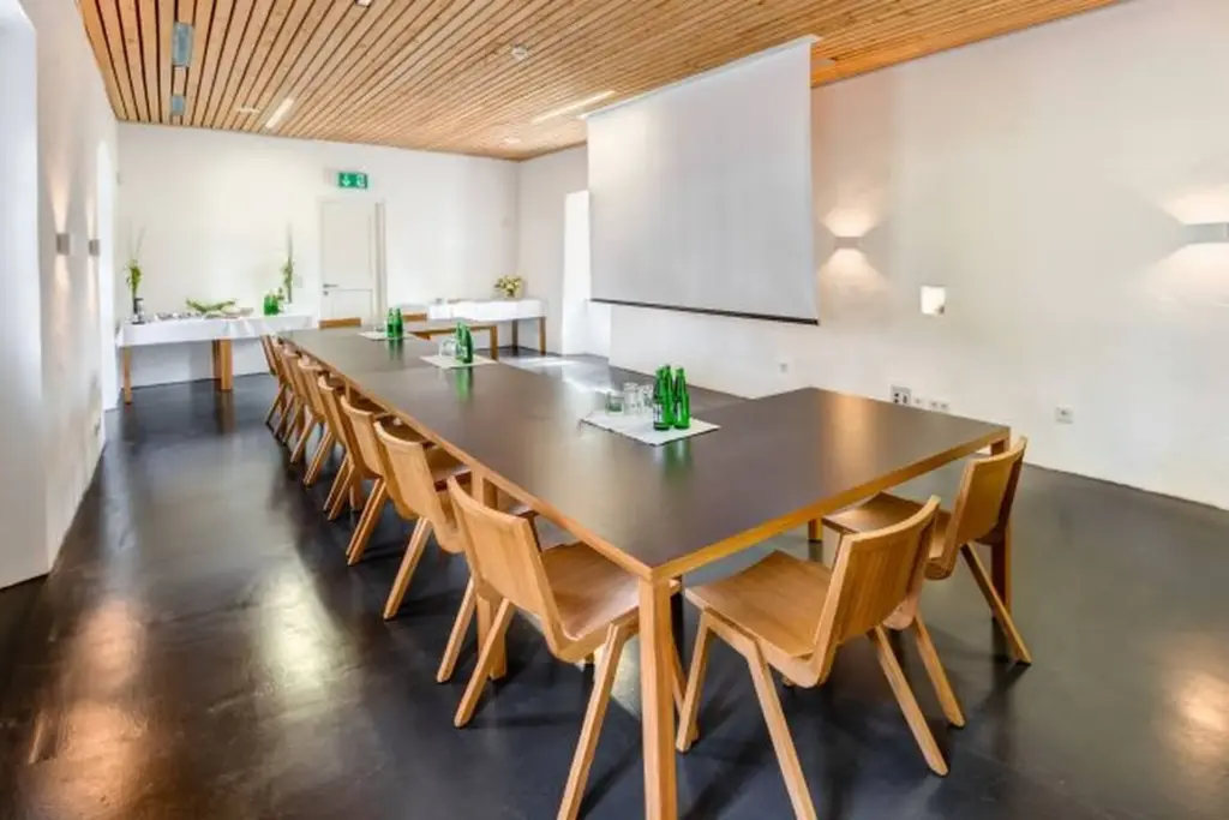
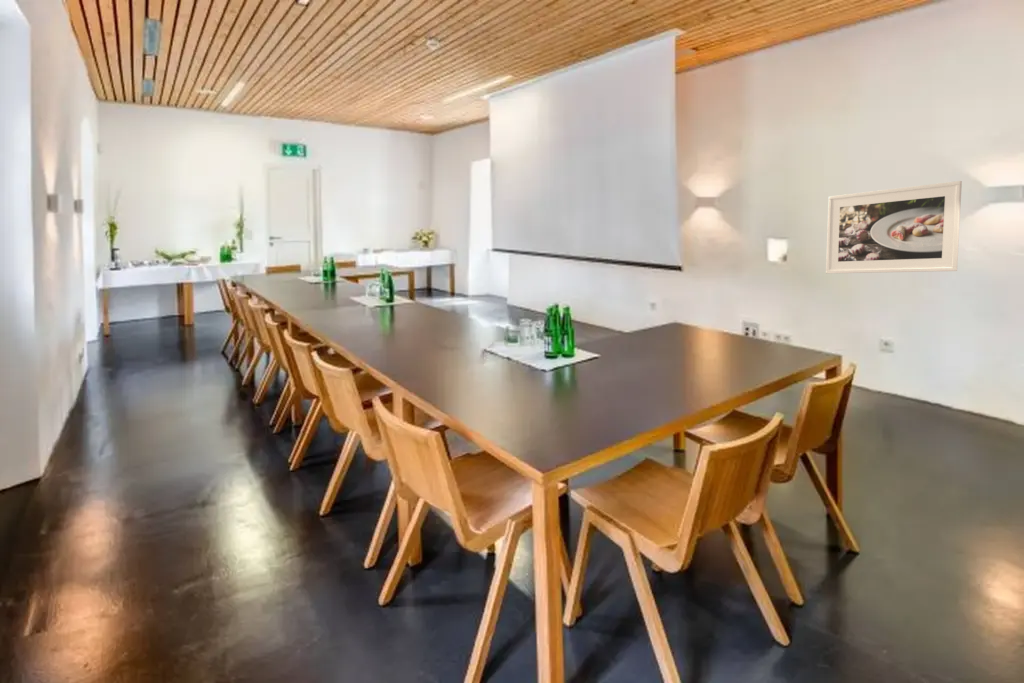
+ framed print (888, 231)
